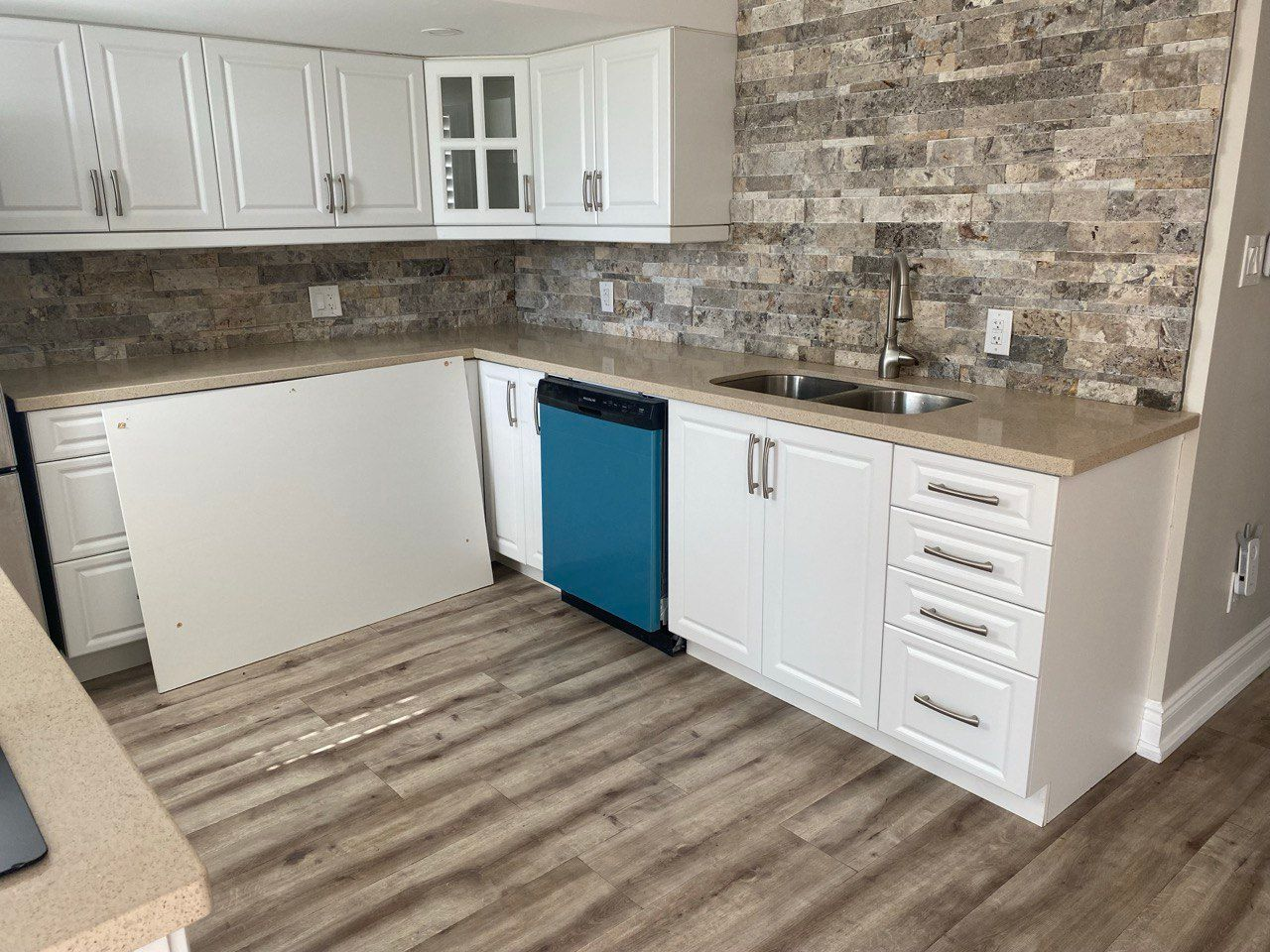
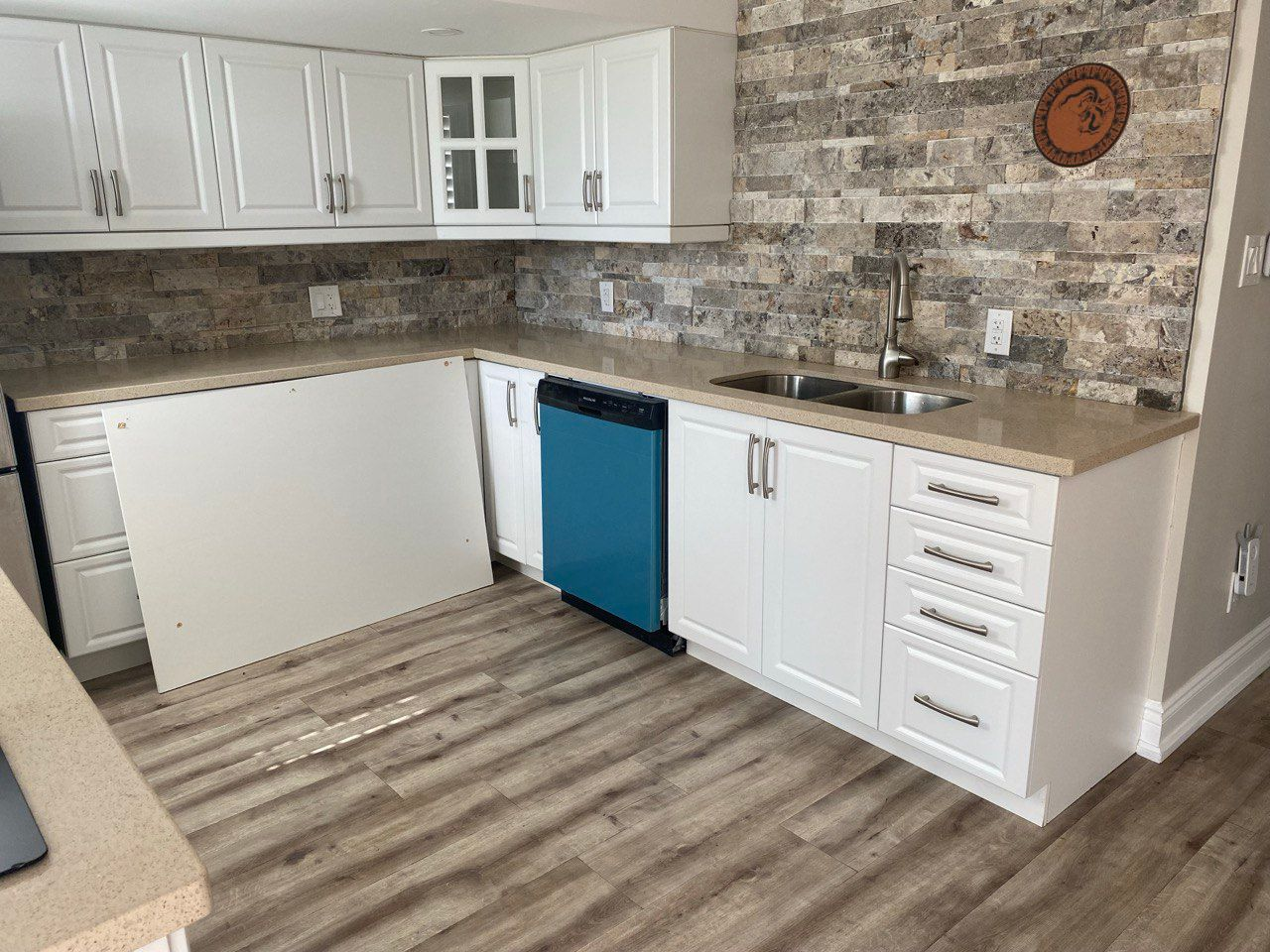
+ decorative plate (1080, 116)
